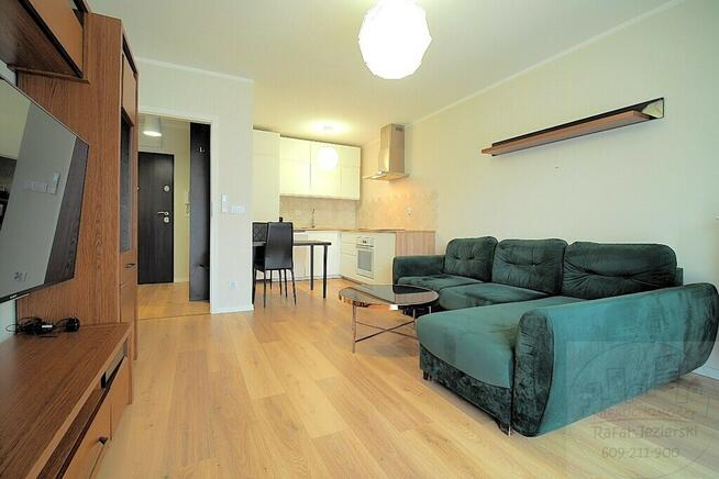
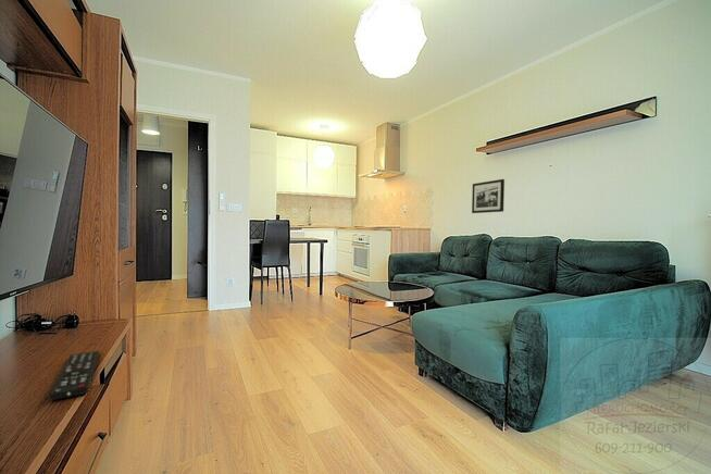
+ remote control (77, 371)
+ picture frame (487, 197)
